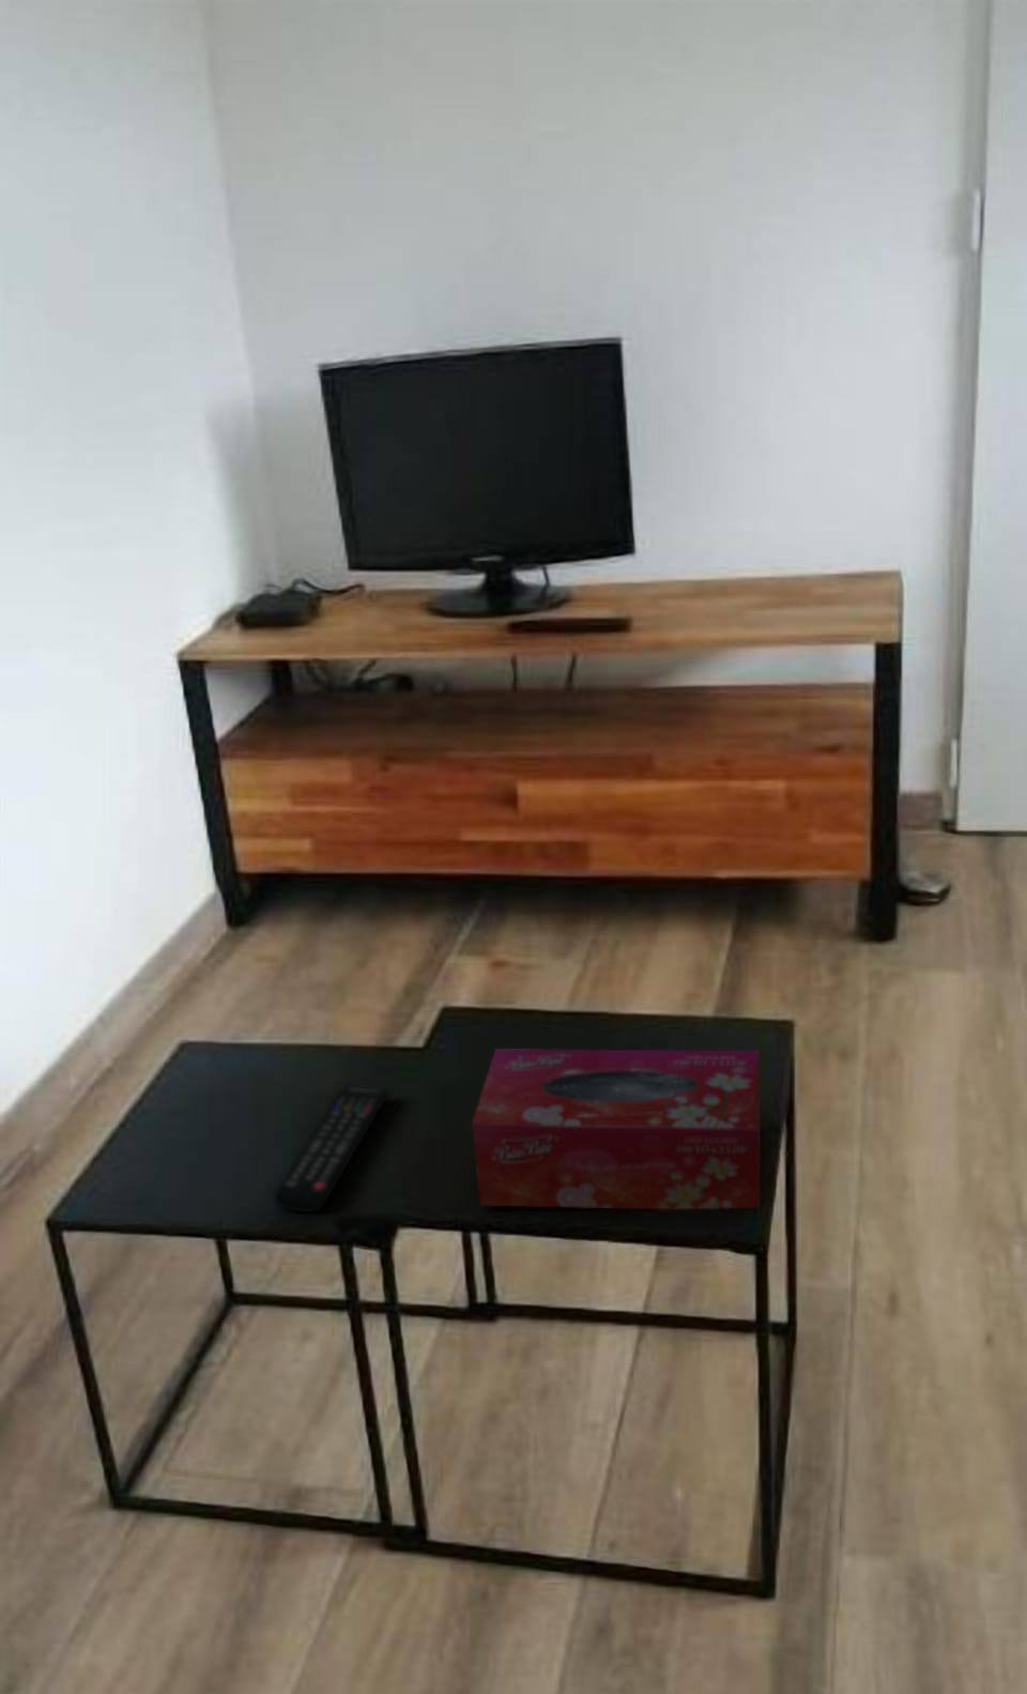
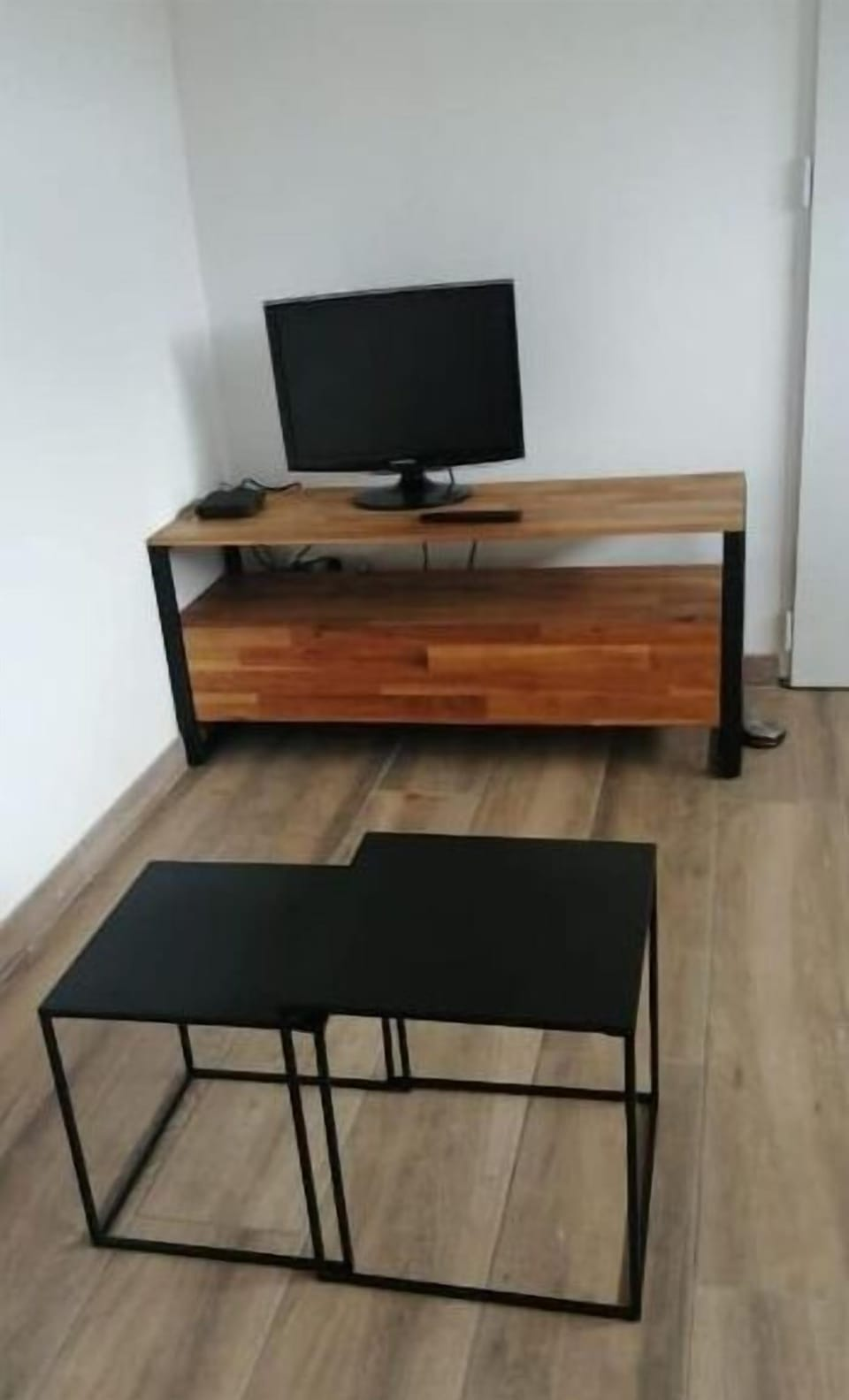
- remote control (335, 1143)
- tissue box (622, 1125)
